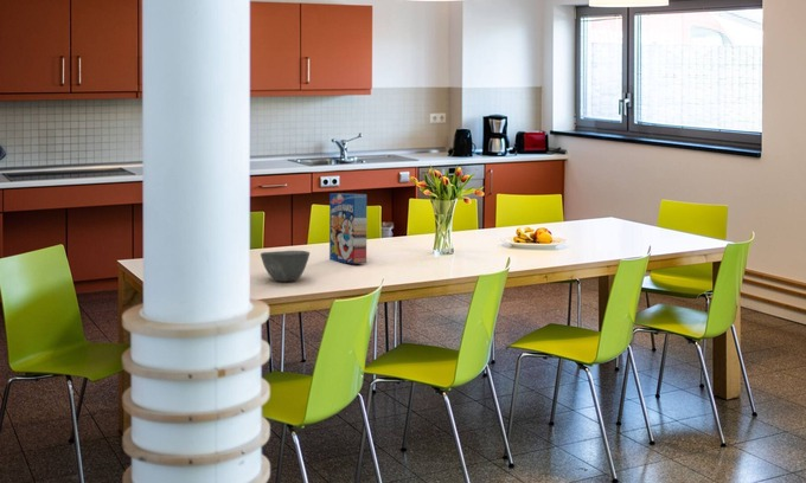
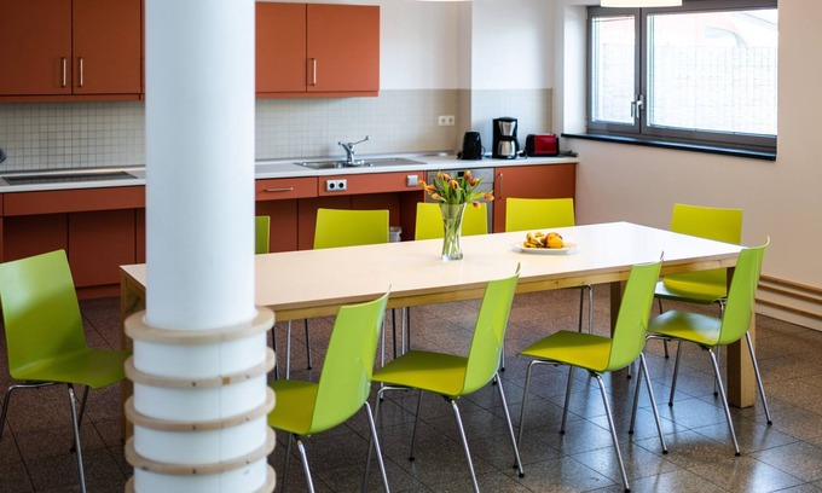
- cereal box (347, 227)
- bowl (284, 266)
